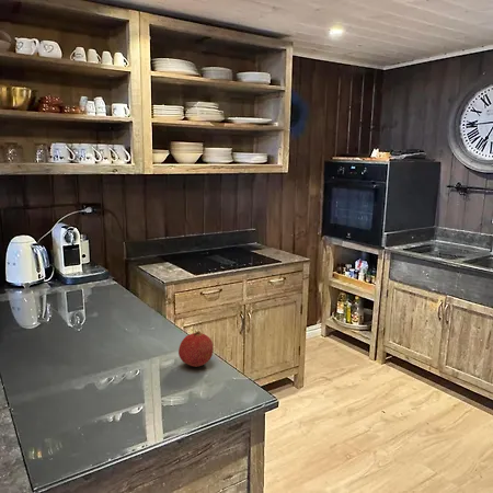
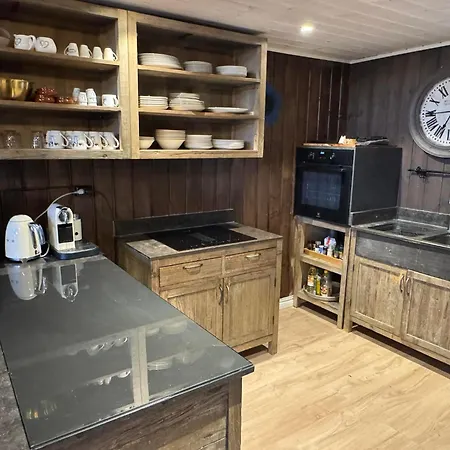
- fruit (196, 347)
